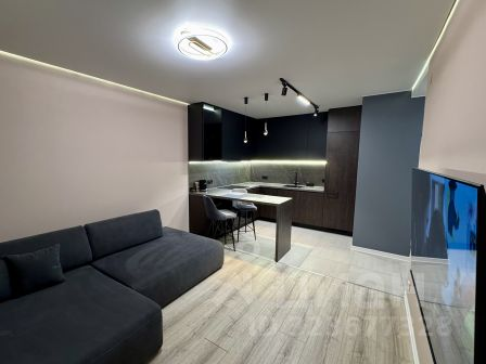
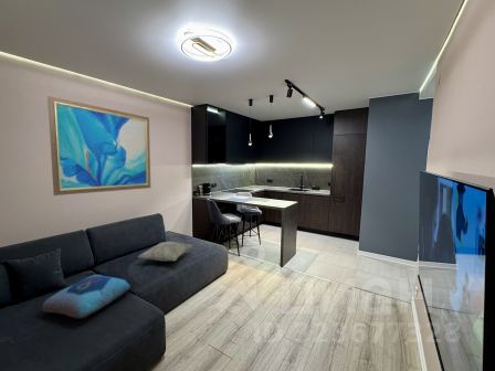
+ wall art (108, 150)
+ cushion (89, 293)
+ decorative pillow (167, 251)
